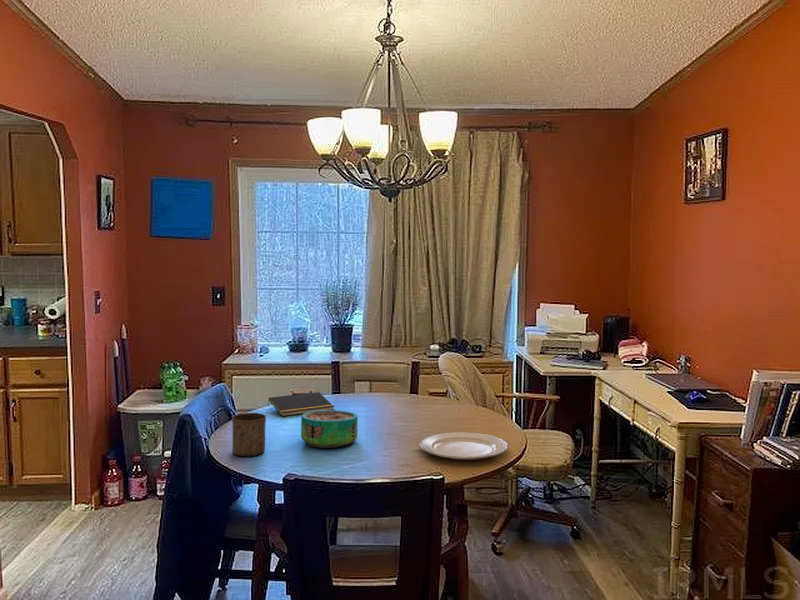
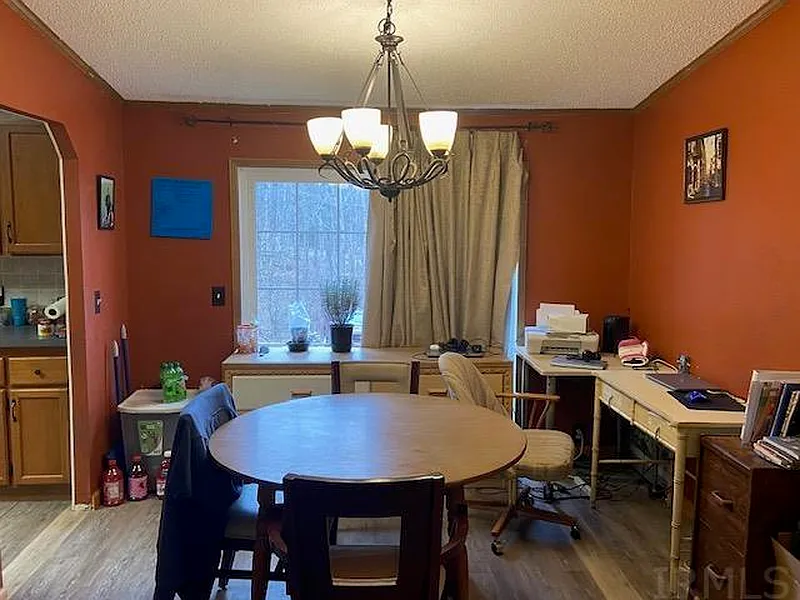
- decorative bowl (329, 428)
- chinaware (463, 447)
- notepad (301, 403)
- cup (249, 434)
